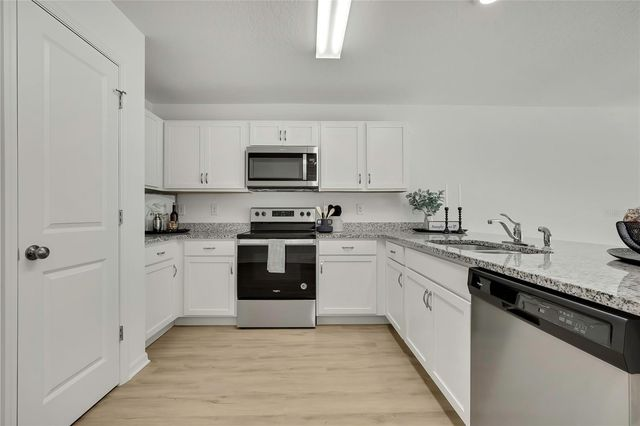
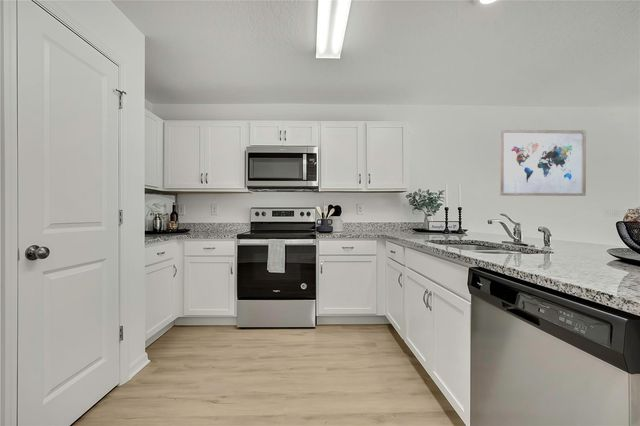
+ wall art (542, 163)
